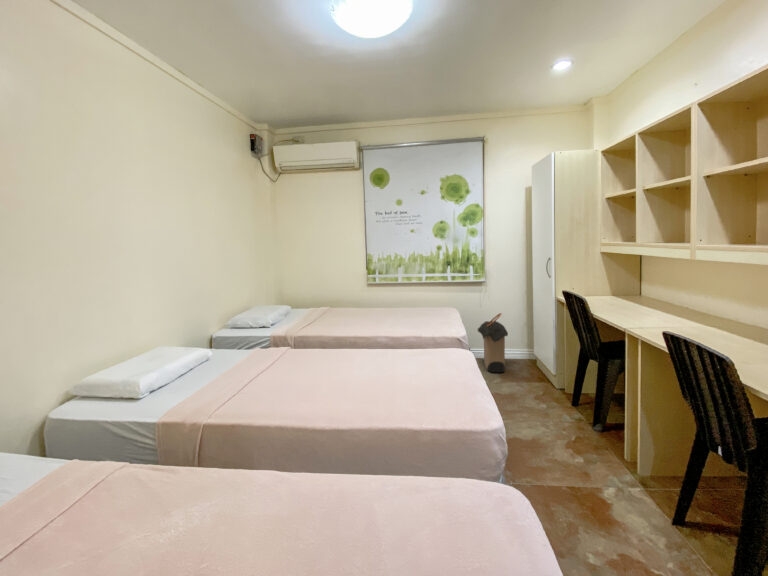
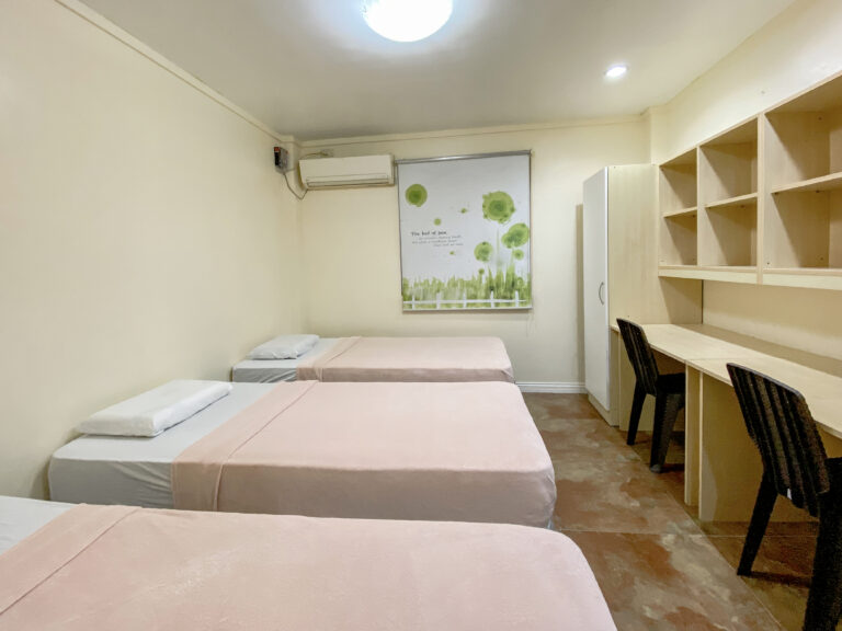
- laundry hamper (492, 339)
